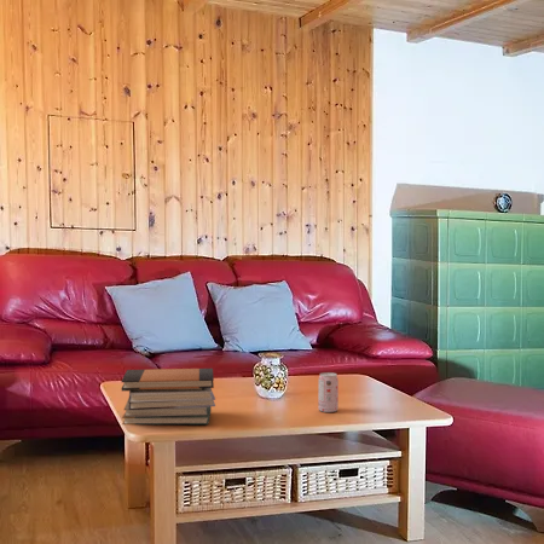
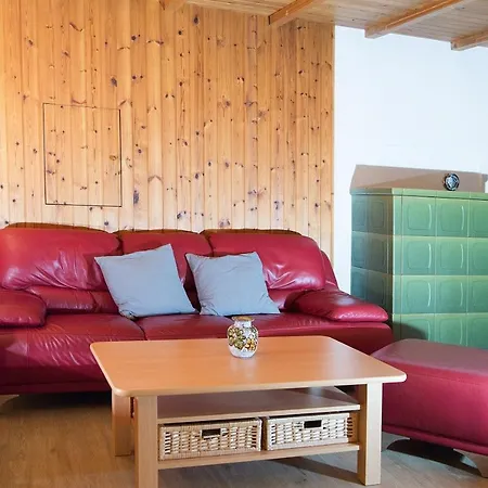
- book stack (169, 395)
- beverage can (328, 392)
